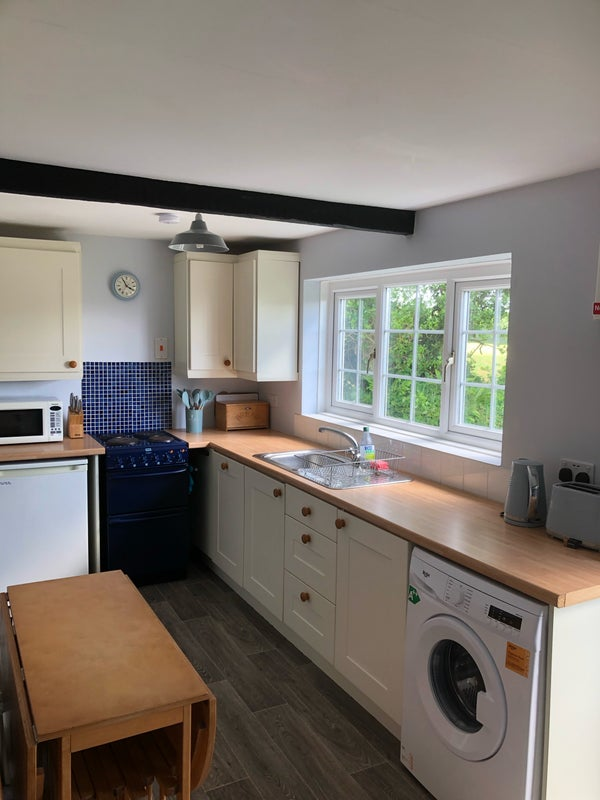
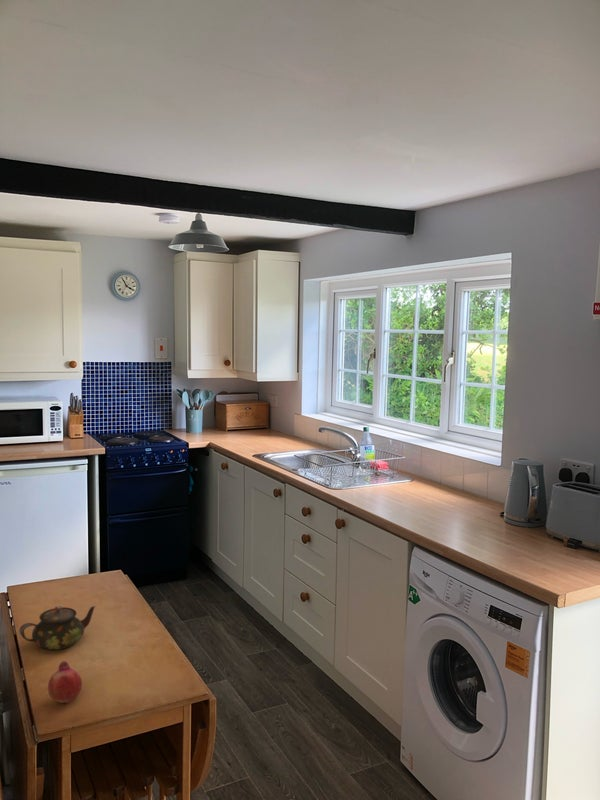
+ teapot (59, 624)
+ fruit (65, 682)
